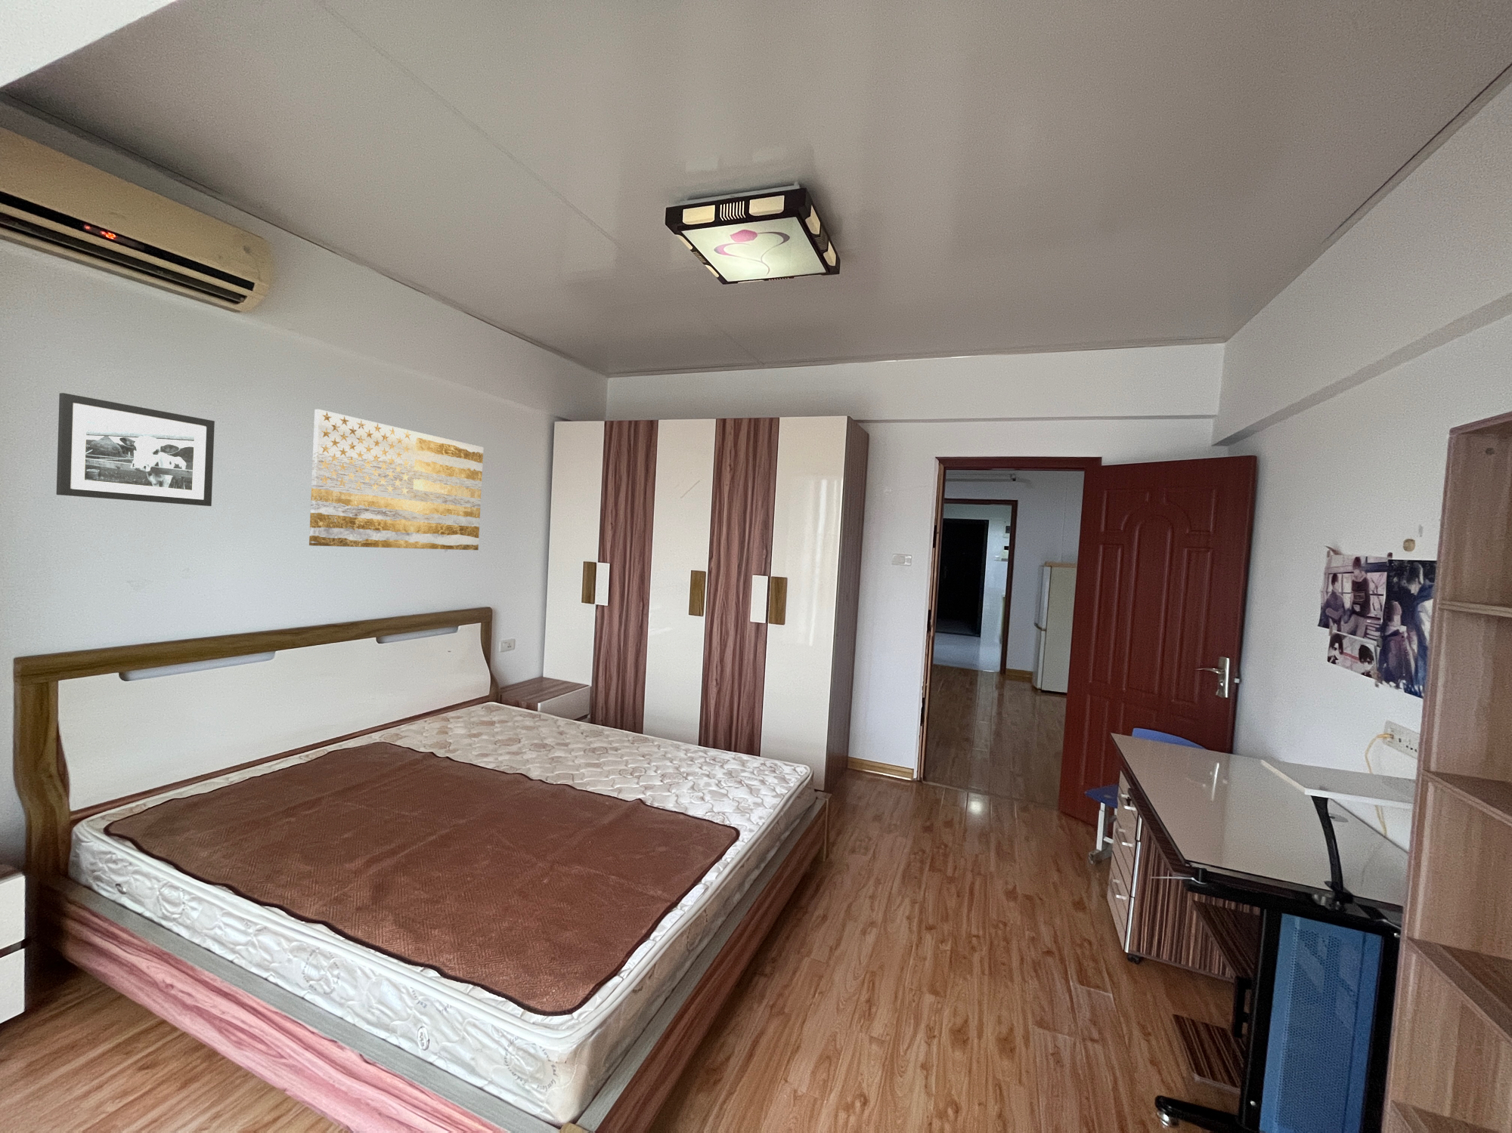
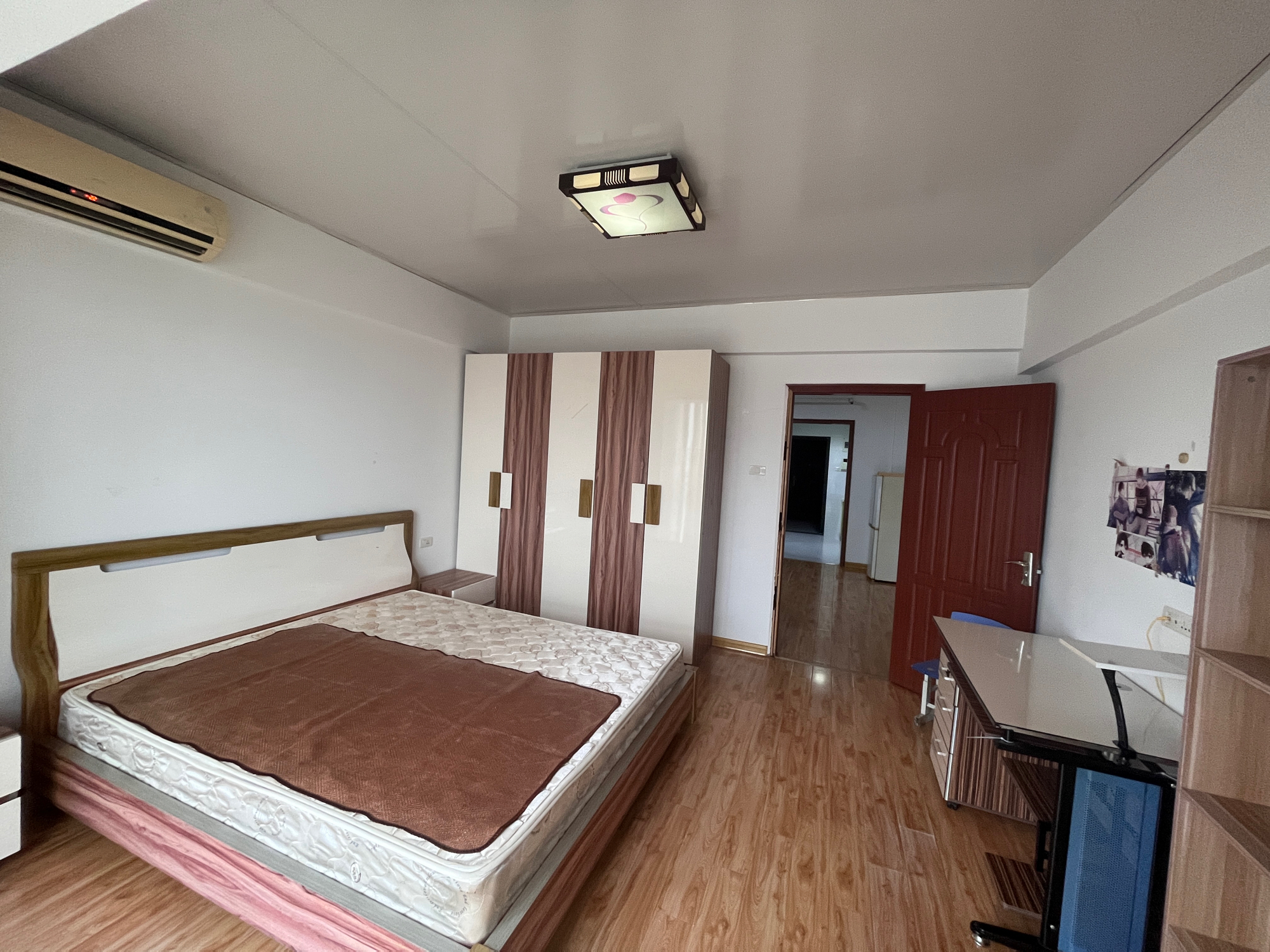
- wall art (407, 489)
- picture frame (142, 455)
